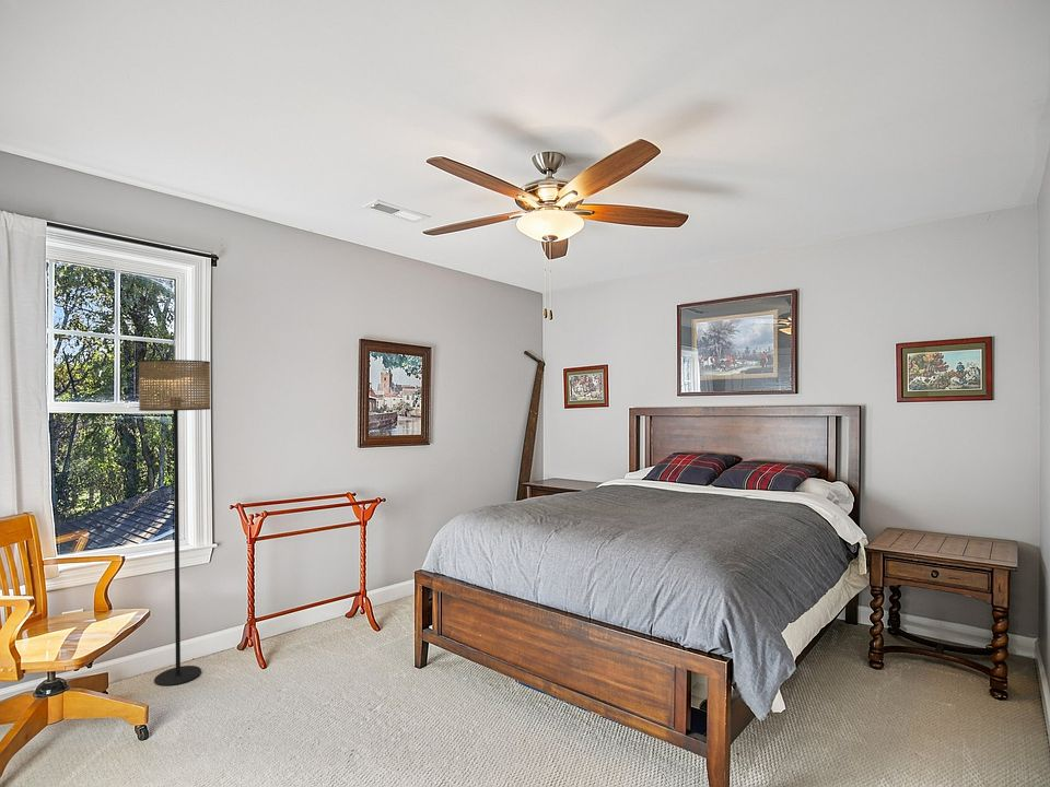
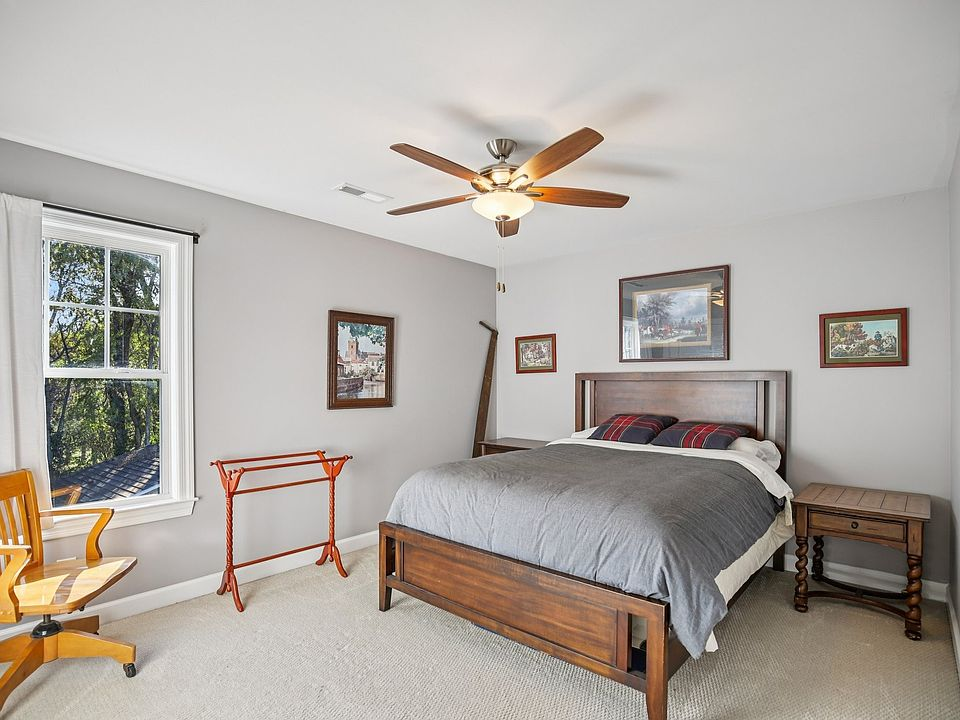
- floor lamp (176, 518)
